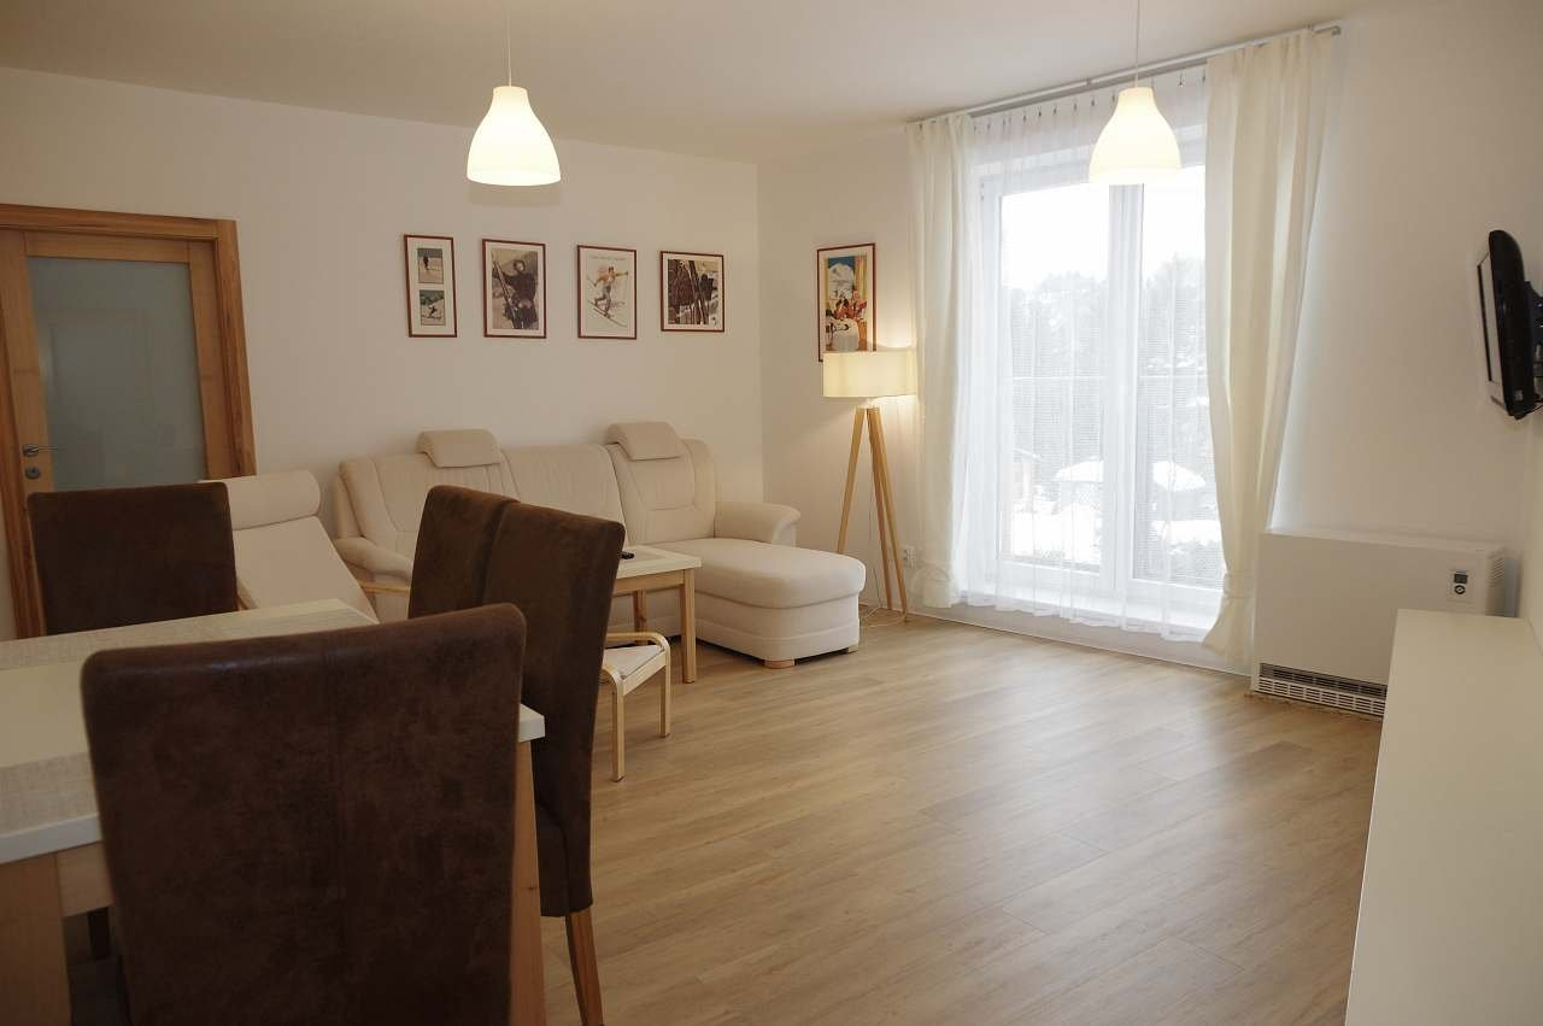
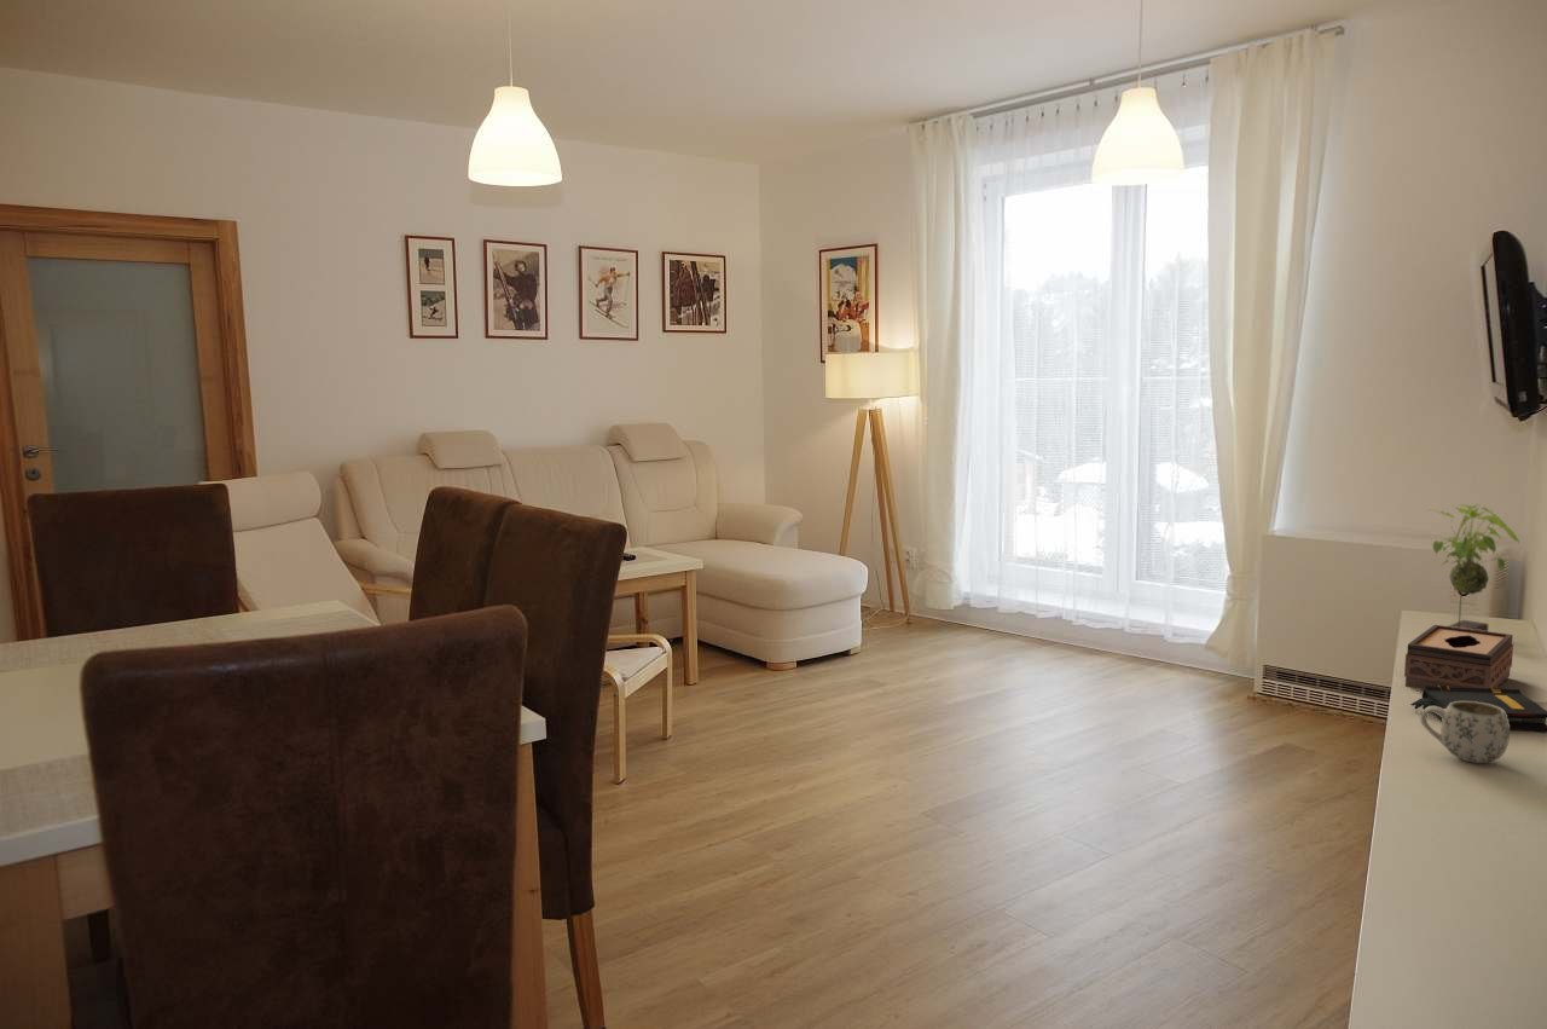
+ plant (1468, 566)
+ book (1477, 701)
+ tissue box (1459, 660)
+ mug (1462, 732)
